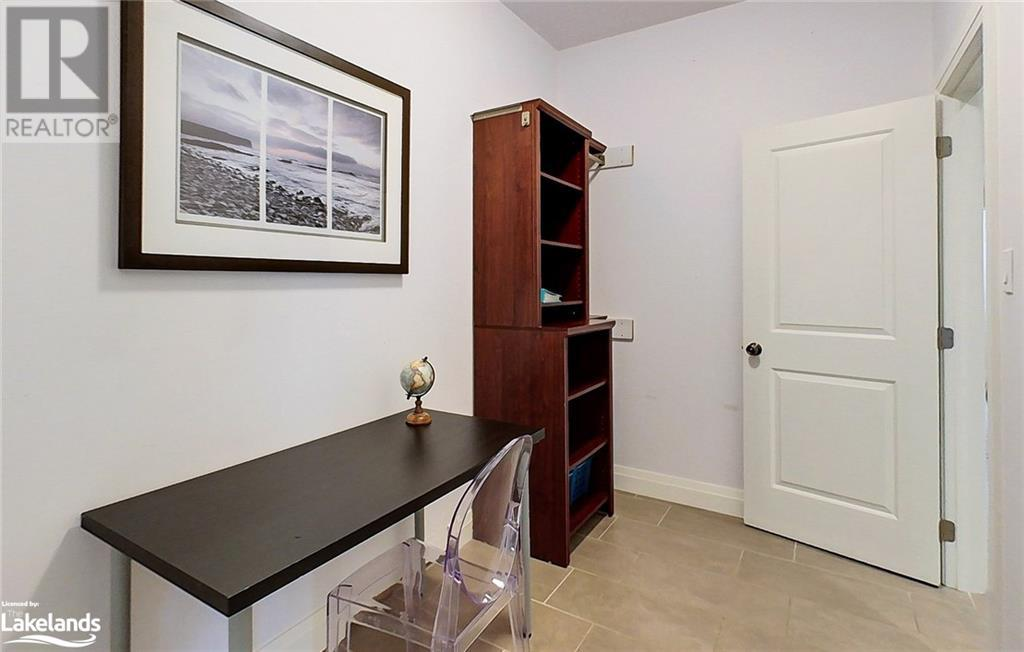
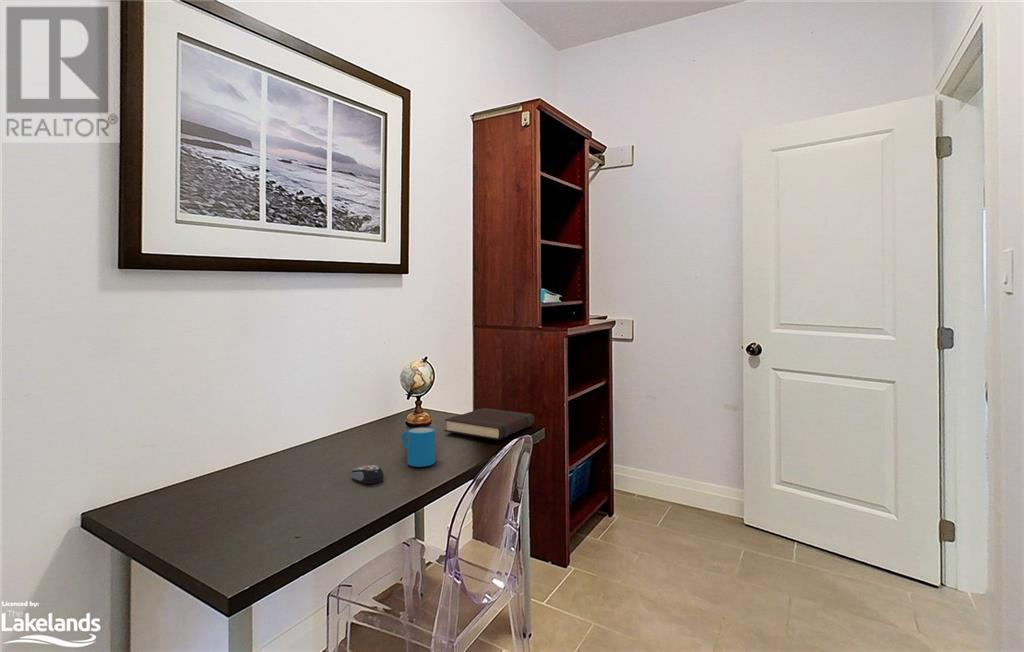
+ computer mouse (367, 471)
+ mug (416, 445)
+ book (491, 422)
